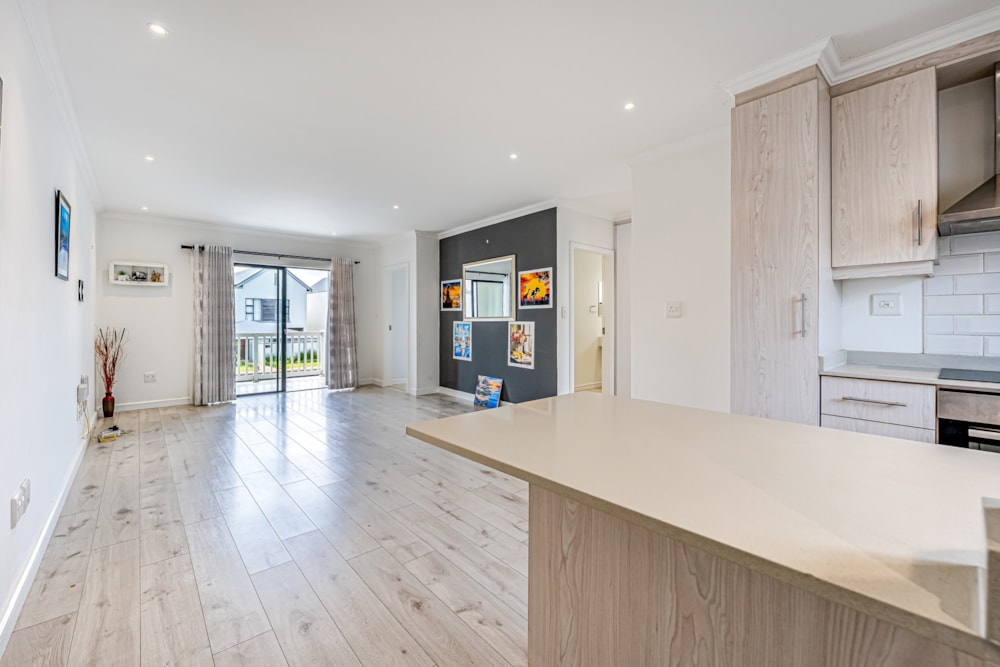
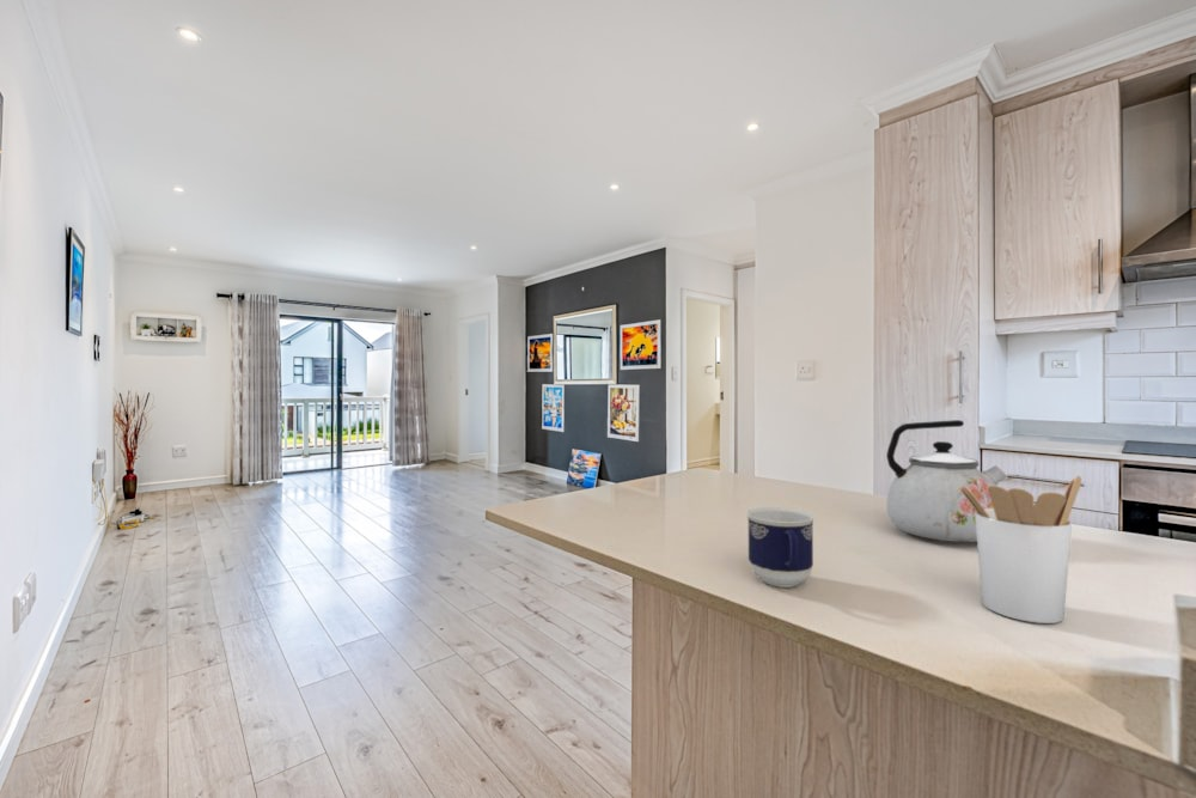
+ kettle (944, 477)
+ utensil holder (1023, 544)
+ cup (782, 549)
